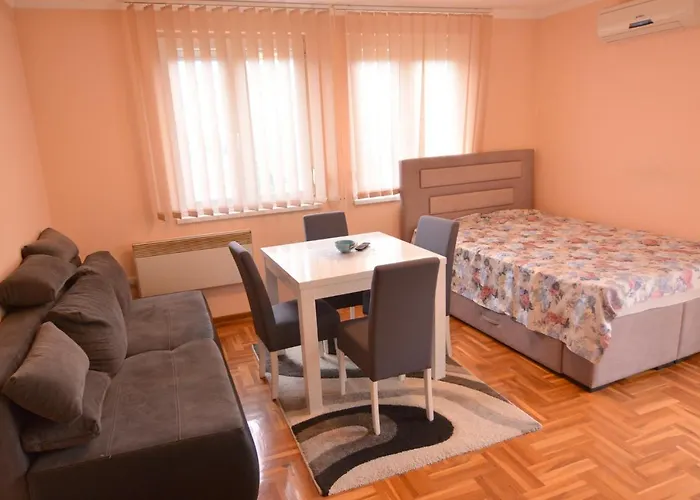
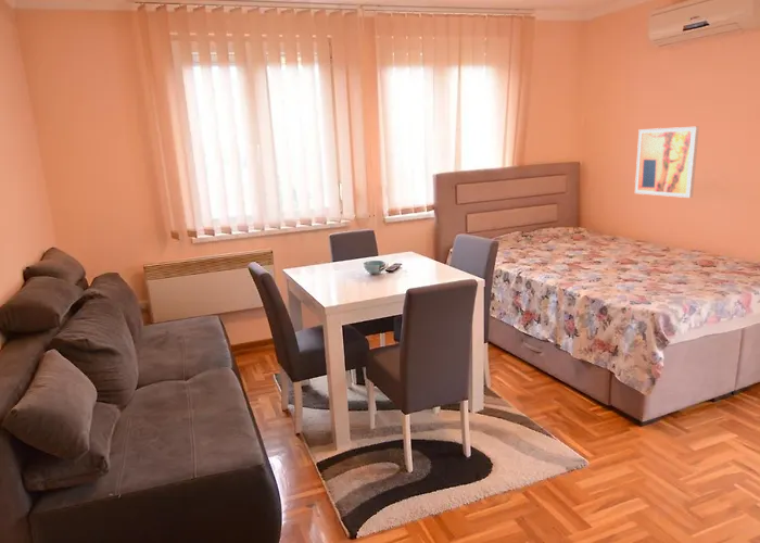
+ wall art (664, 162)
